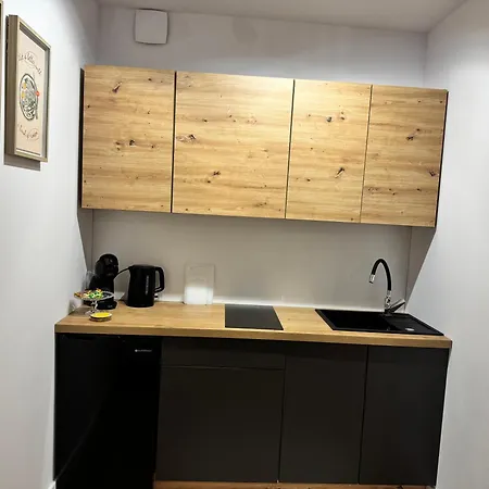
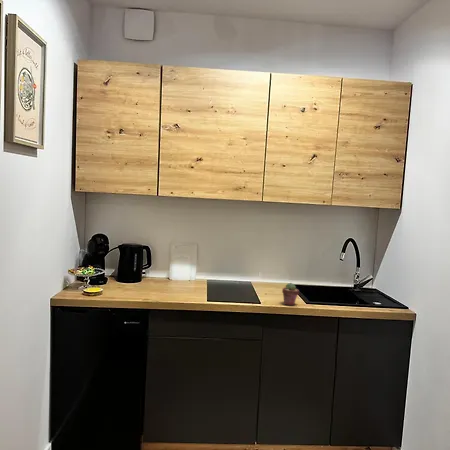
+ potted succulent (290, 293)
